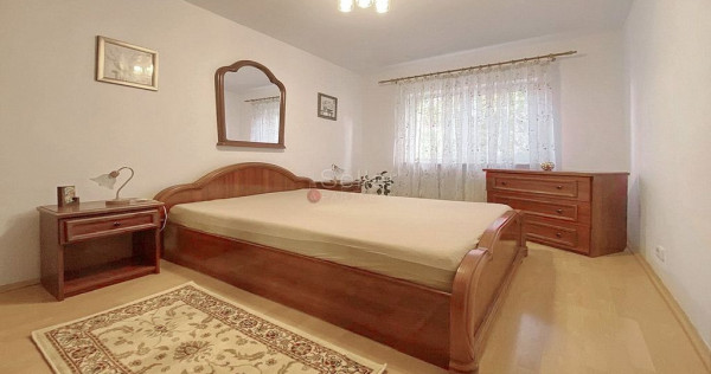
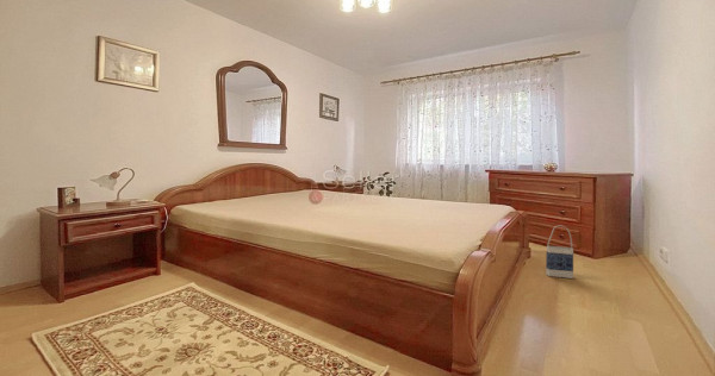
+ bag (559, 250)
